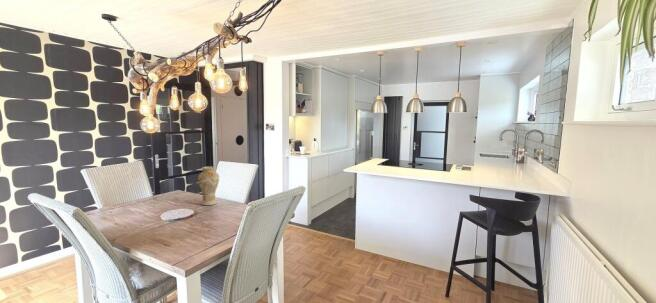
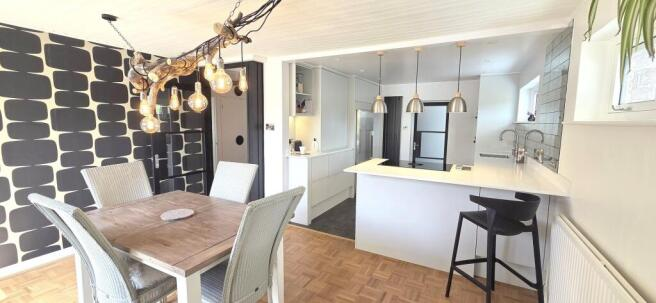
- vase (209, 185)
